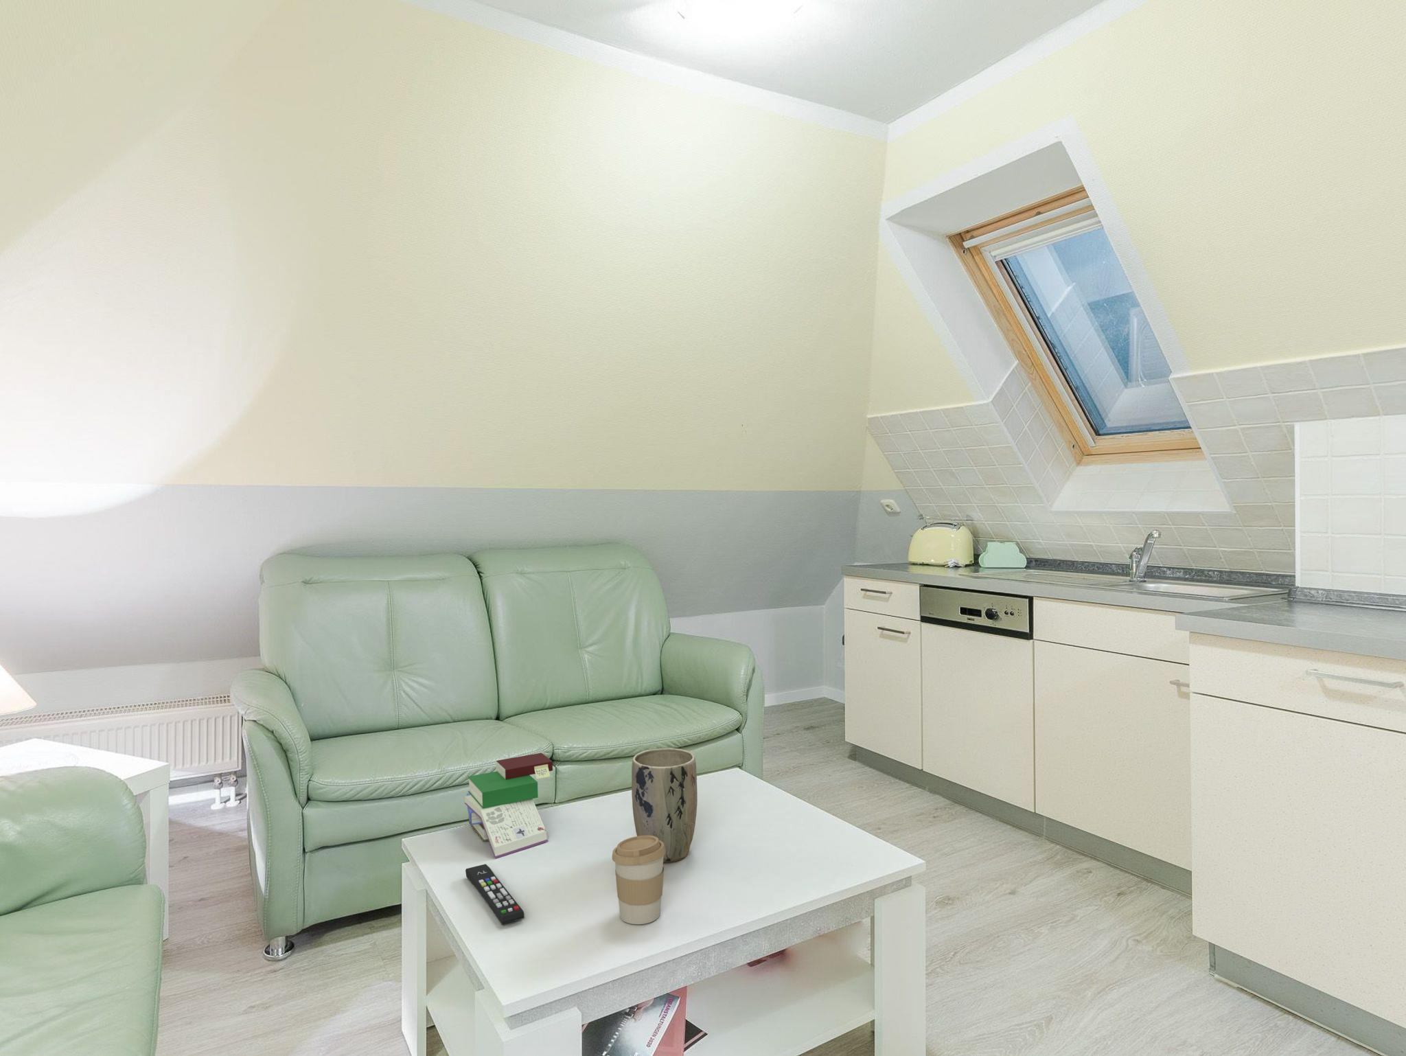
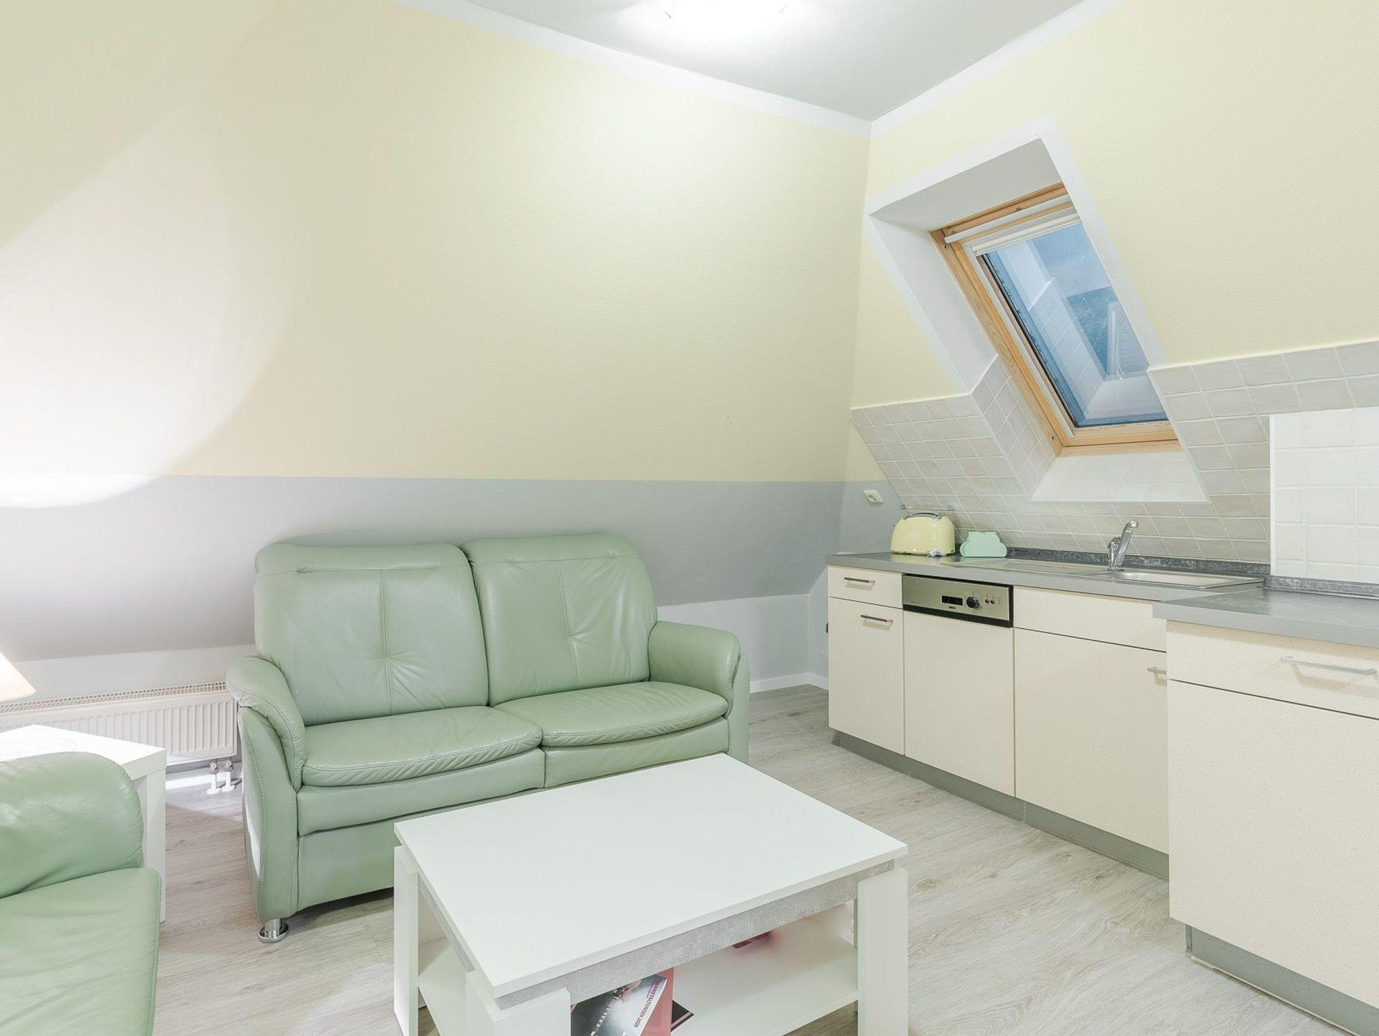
- book (514, 800)
- remote control (493, 892)
- plant pot (664, 804)
- coffee cup (639, 876)
